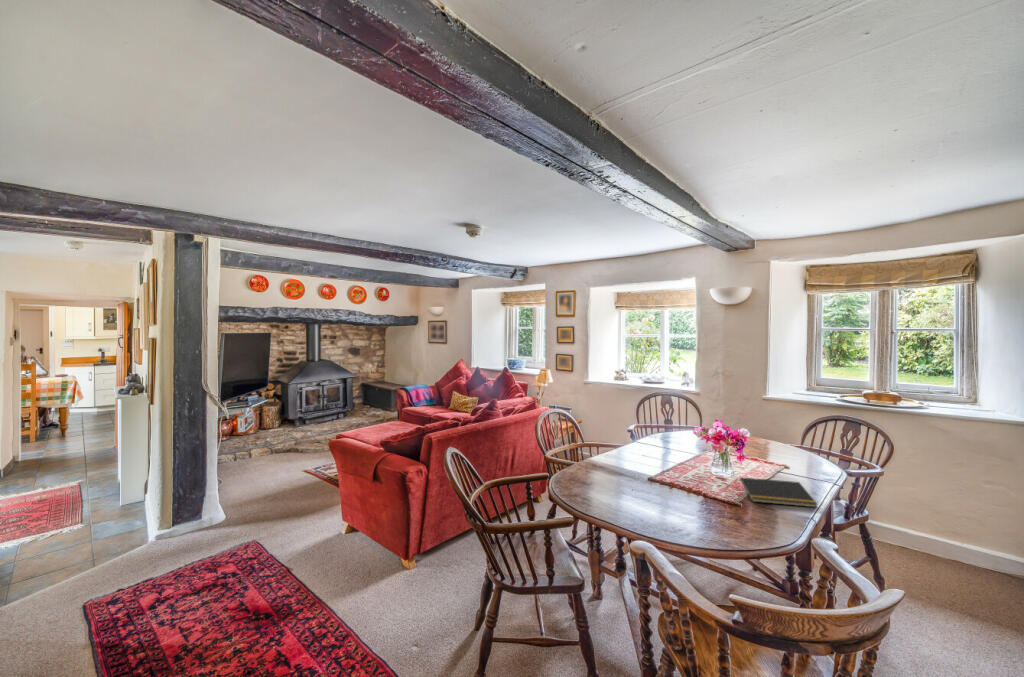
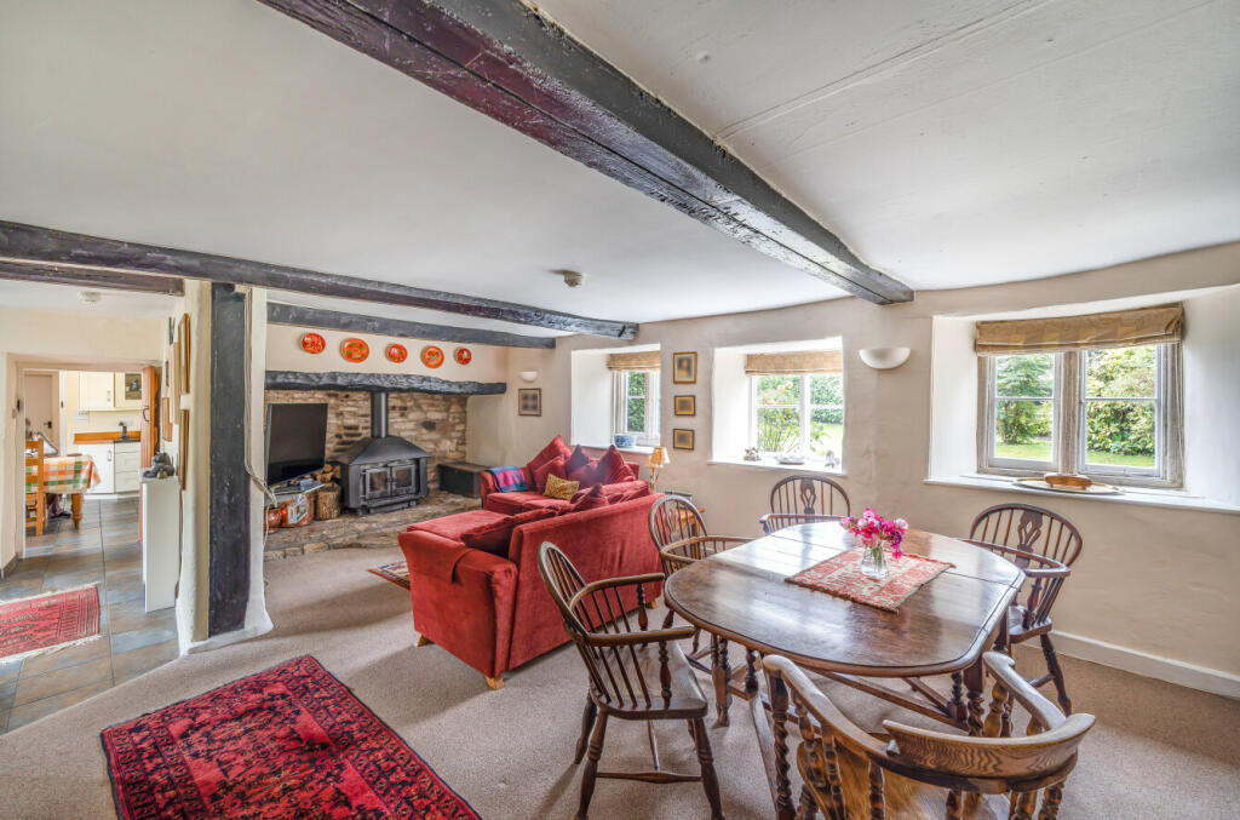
- notepad (776, 491)
